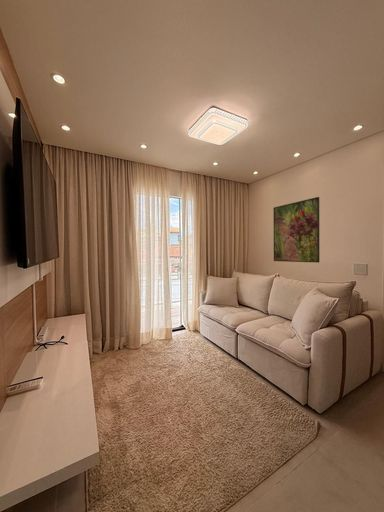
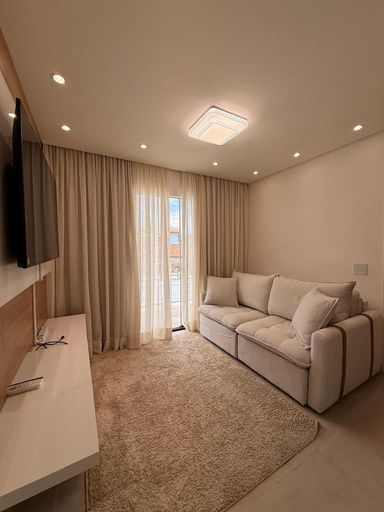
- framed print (294, 232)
